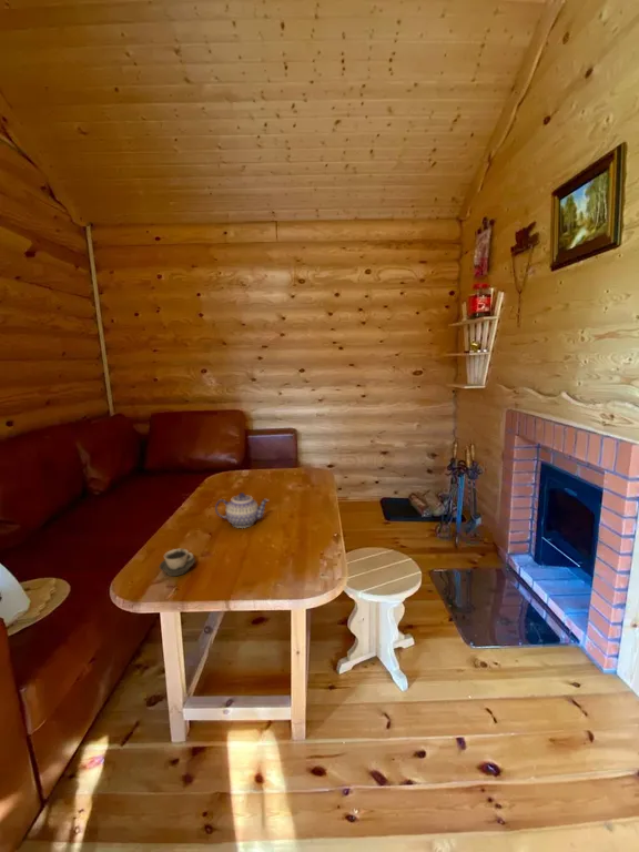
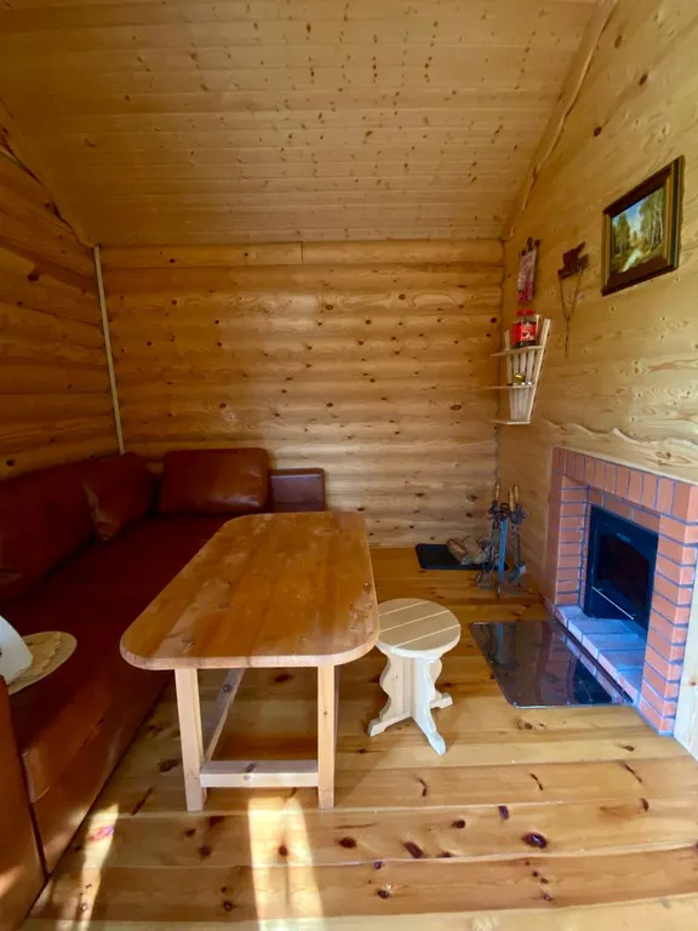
- teapot (242, 508)
- cup (176, 561)
